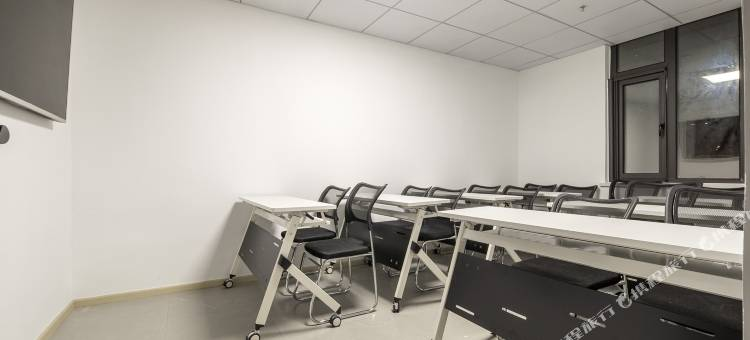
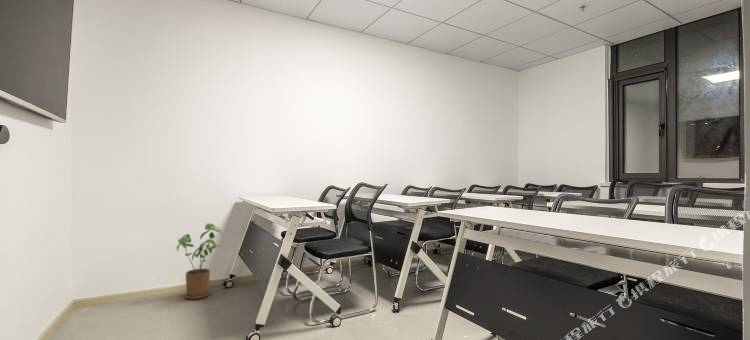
+ house plant (200, 260)
